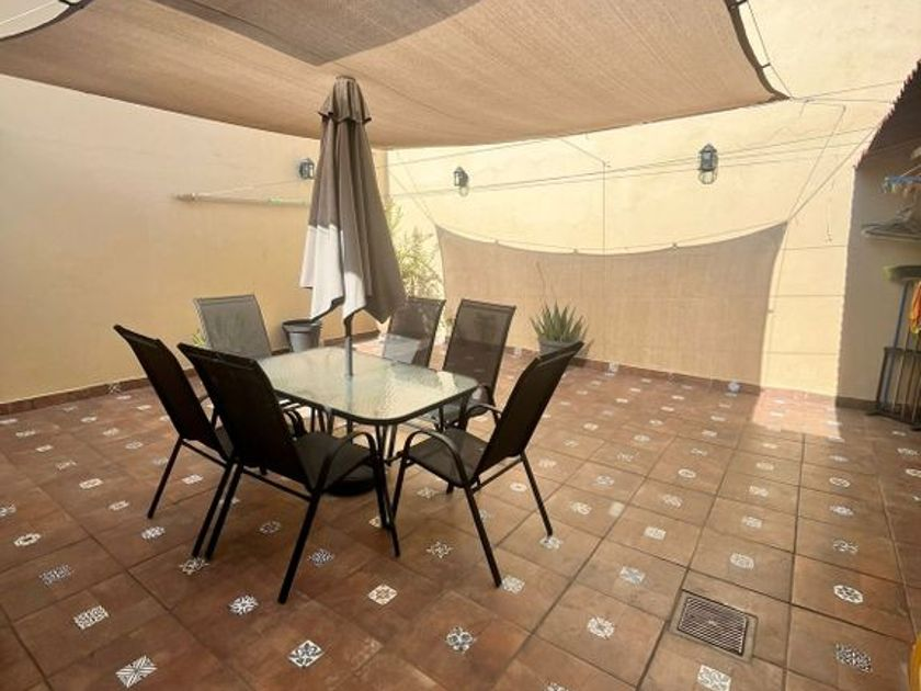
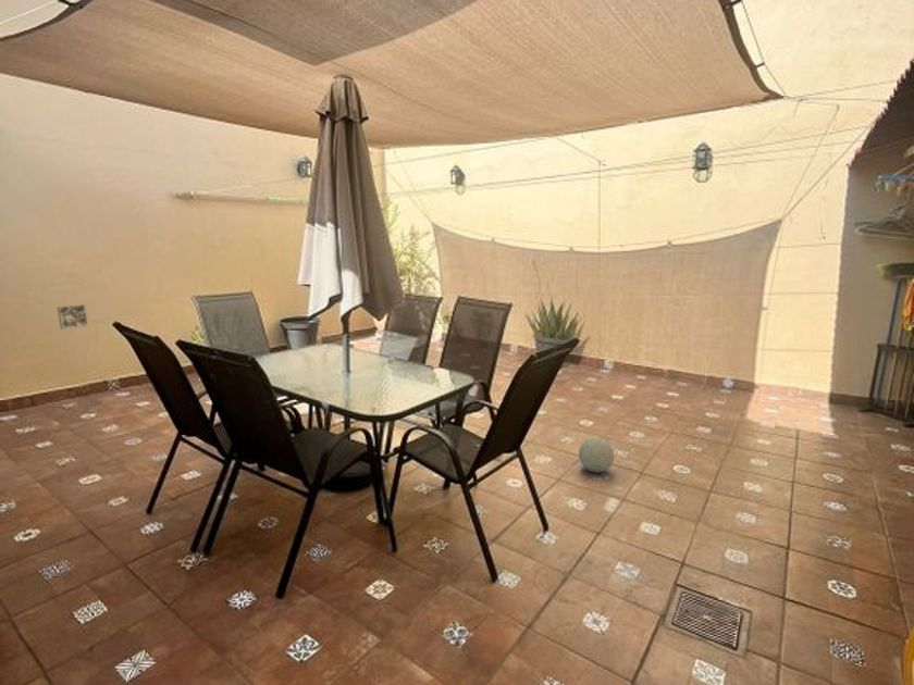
+ ball (595, 454)
+ decorative tile (73, 316)
